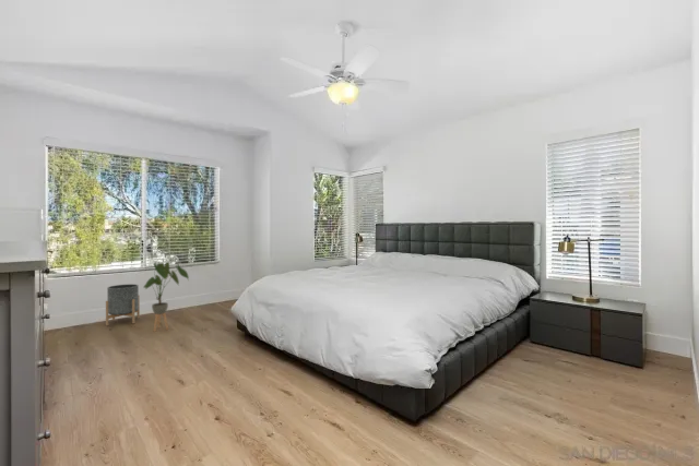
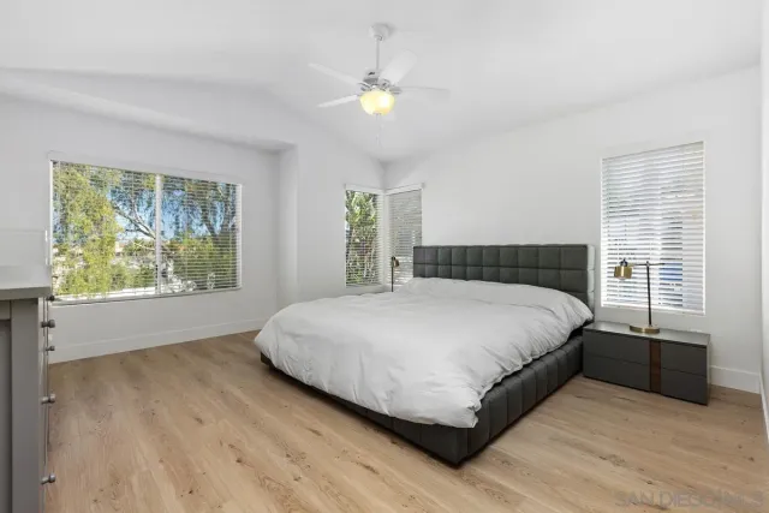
- house plant (162, 295)
- planter (122, 303)
